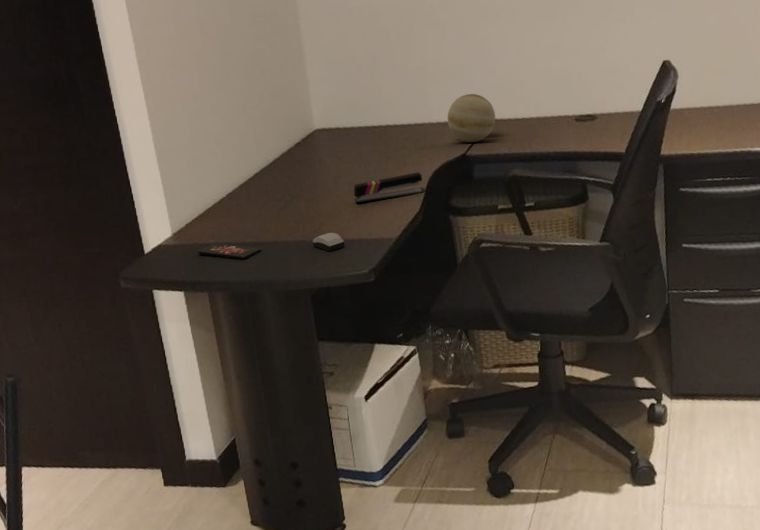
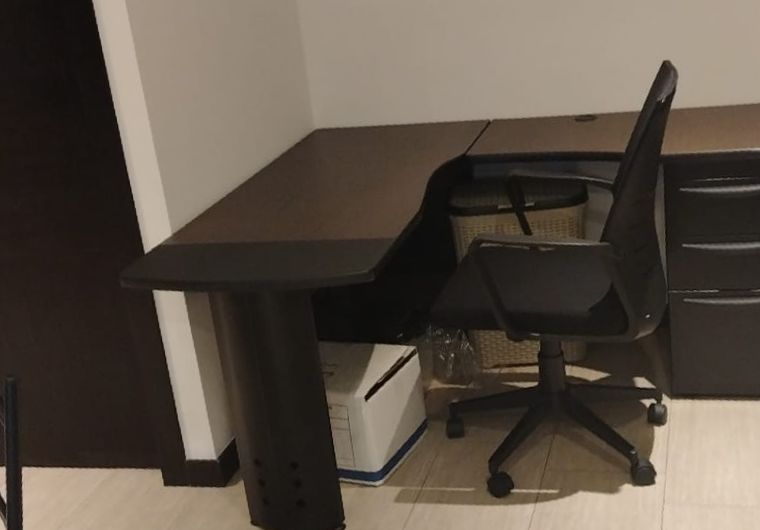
- stapler (388, 187)
- decorative ball (471, 118)
- smartphone (229, 250)
- computer mouse (327, 240)
